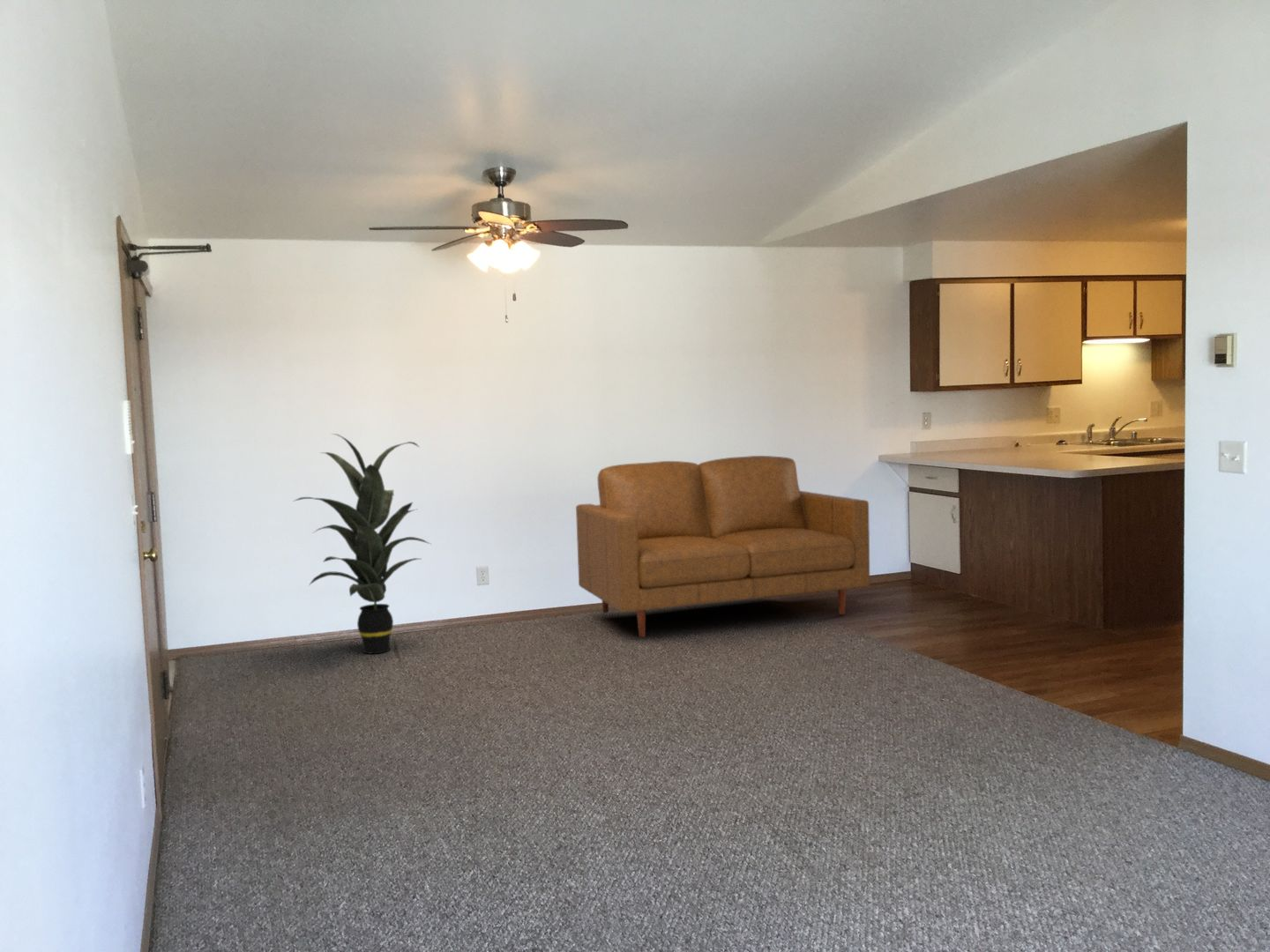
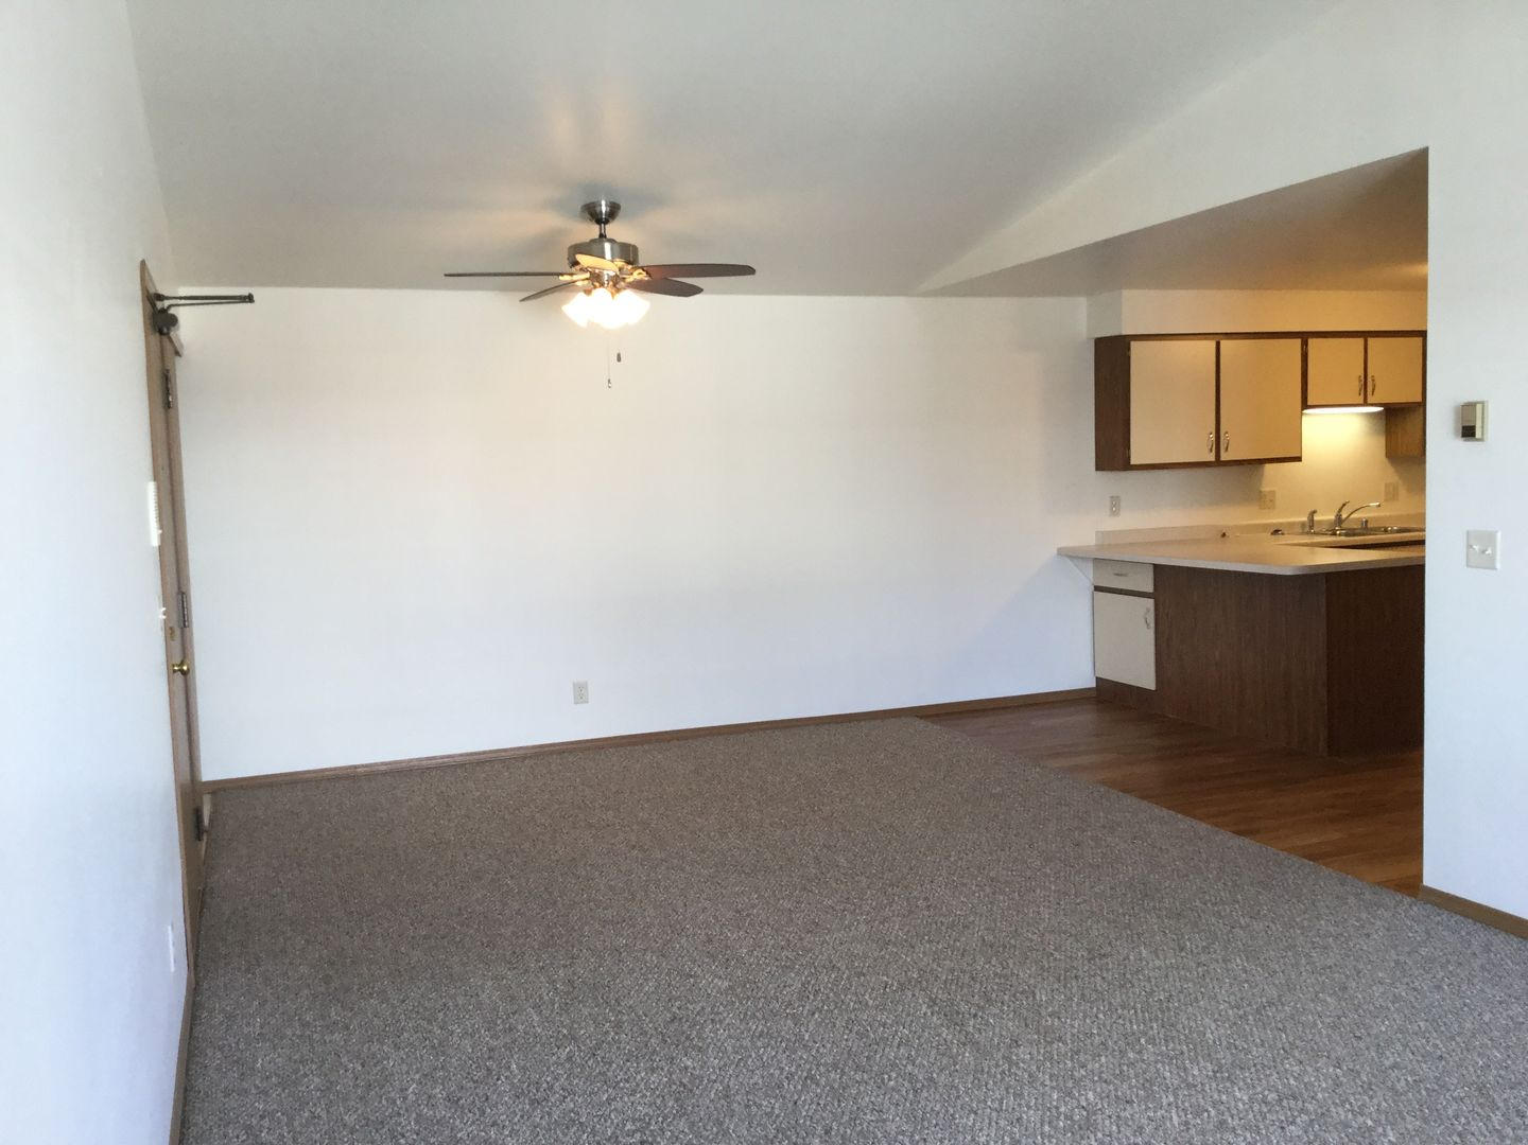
- sofa (721, 538)
- indoor plant (362, 542)
